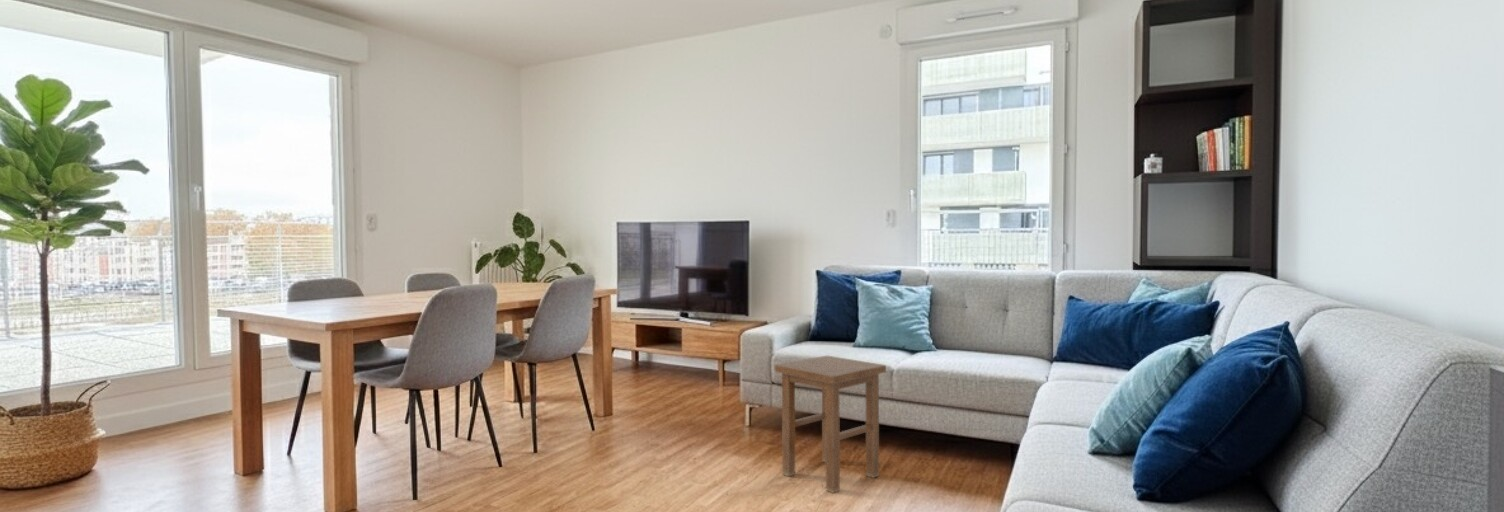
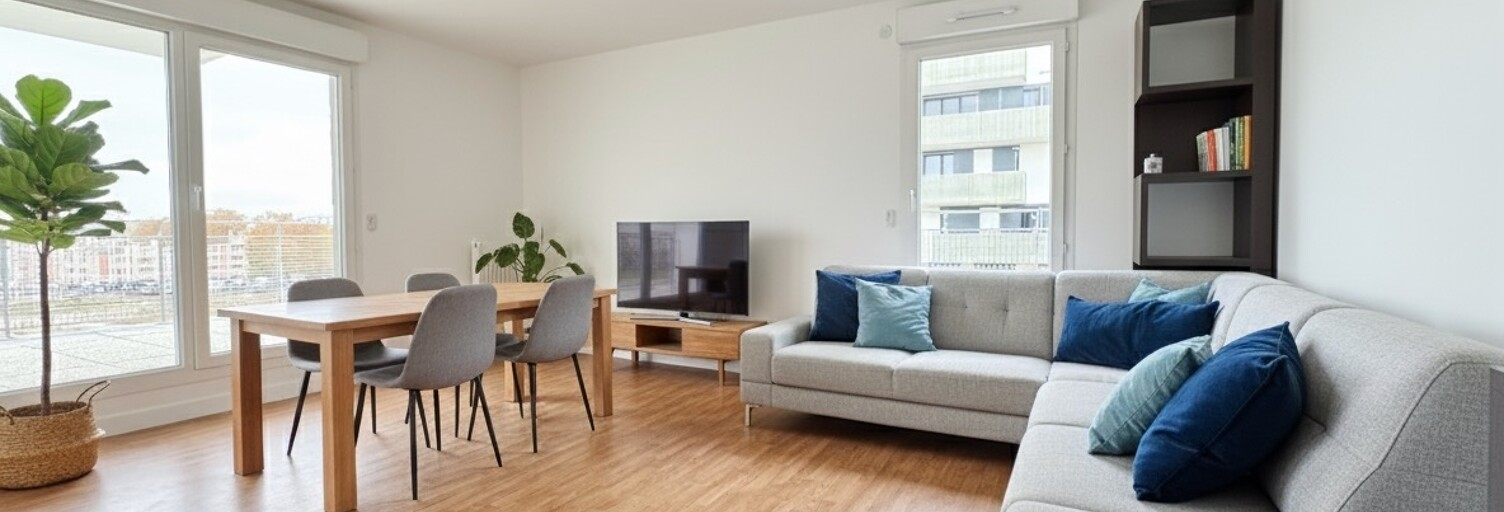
- stool (830, 420)
